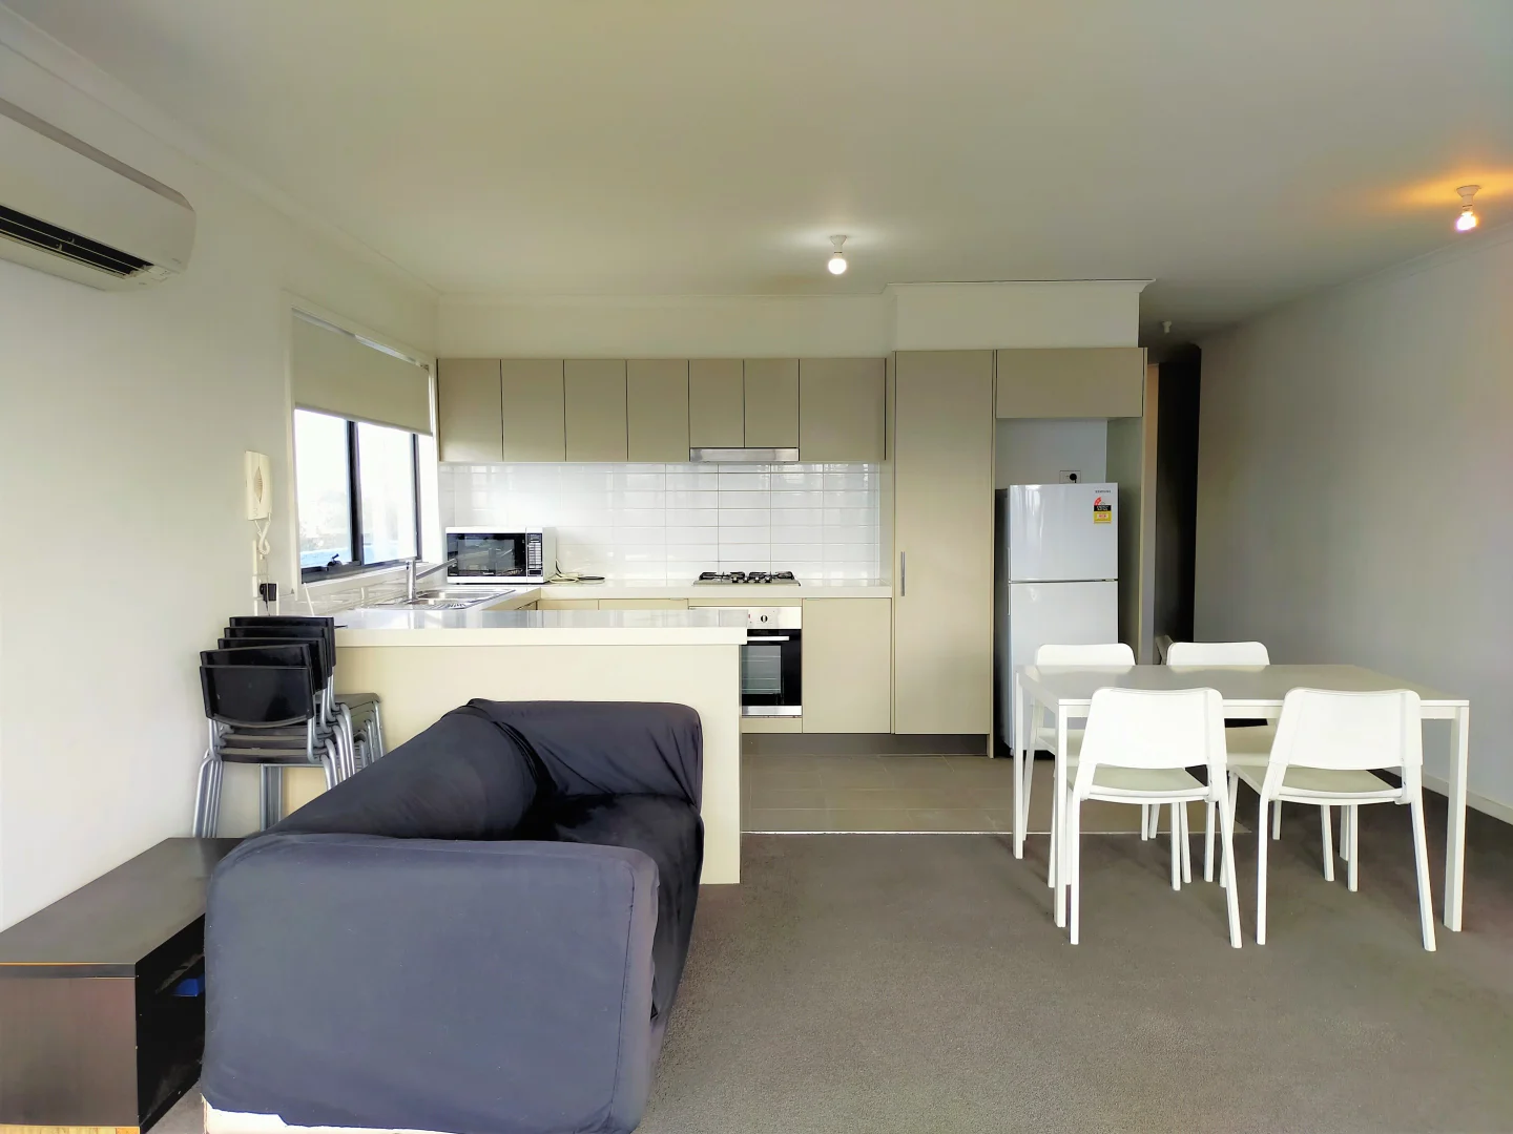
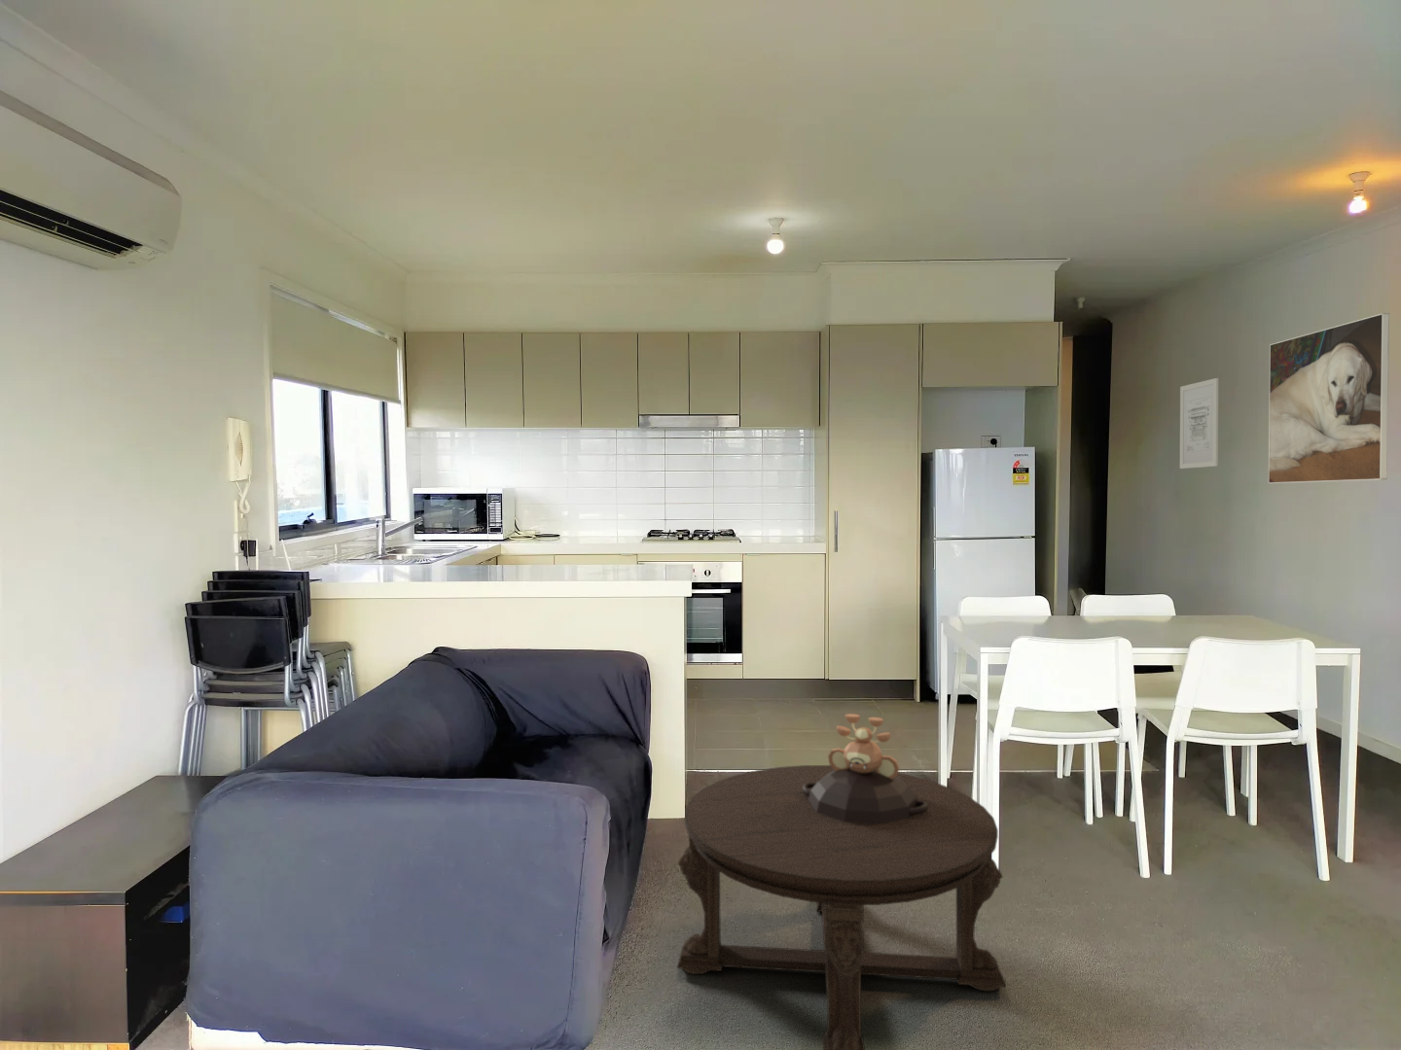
+ coffee table (836, 892)
+ wall art (1198, 425)
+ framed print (1323, 406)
+ decorative bowl (863, 760)
